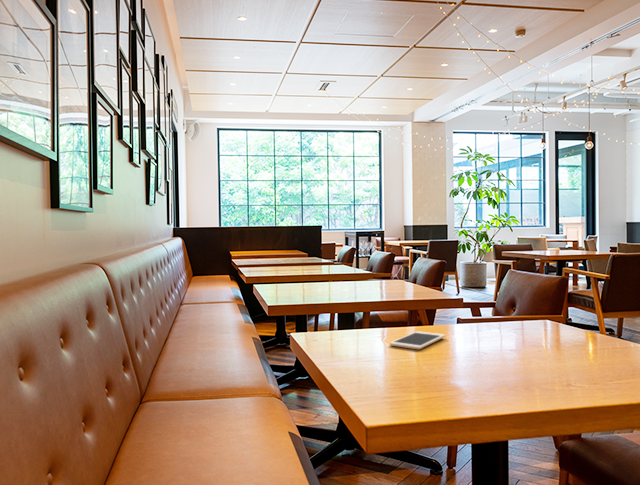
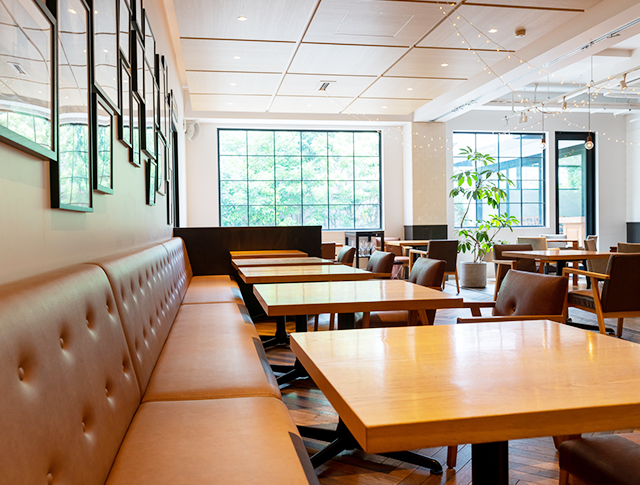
- cell phone (418, 339)
